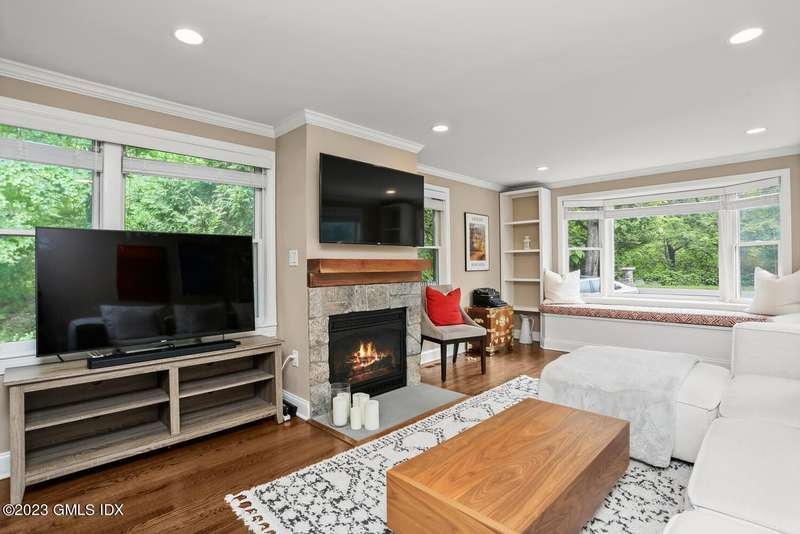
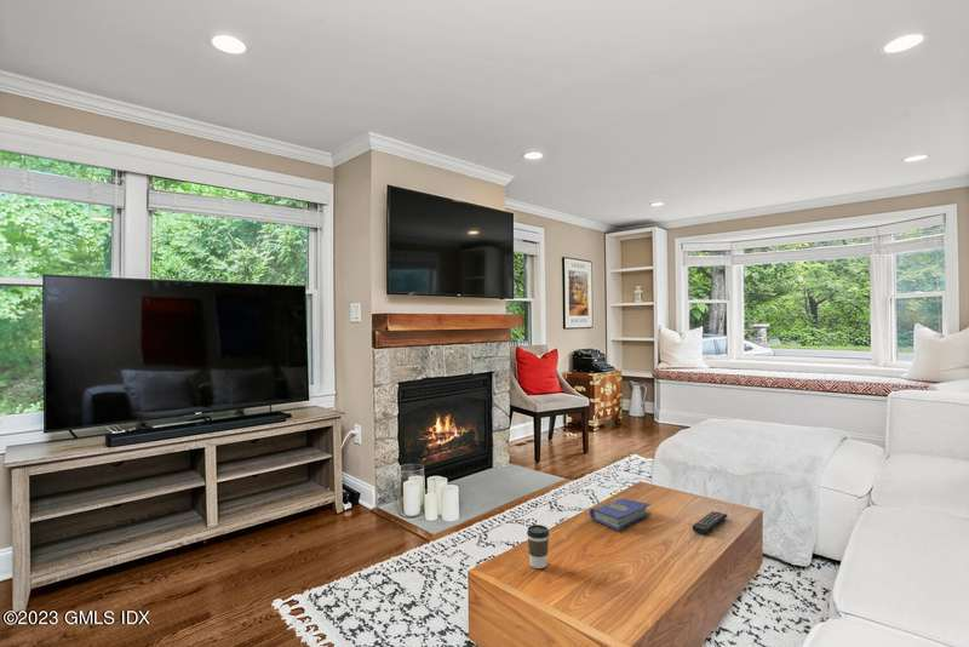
+ hardcover book (619, 511)
+ remote control (710, 521)
+ coffee cup (538, 546)
